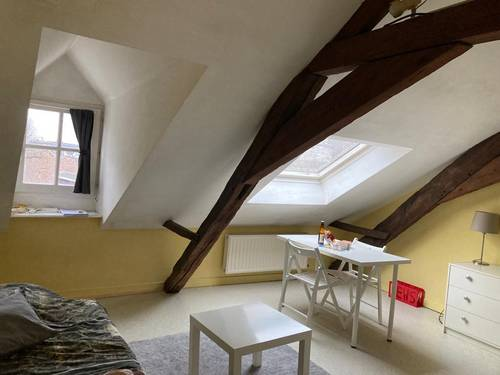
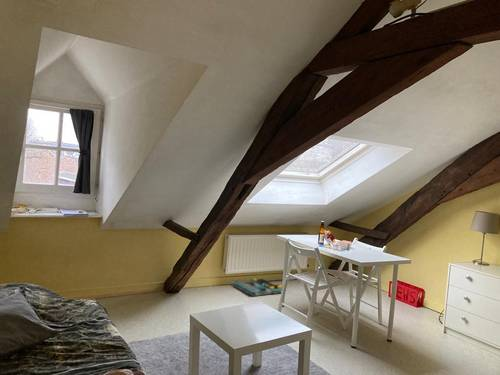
+ storage bin (259, 284)
